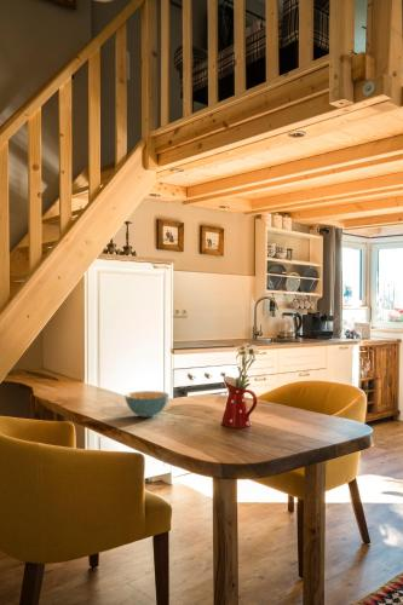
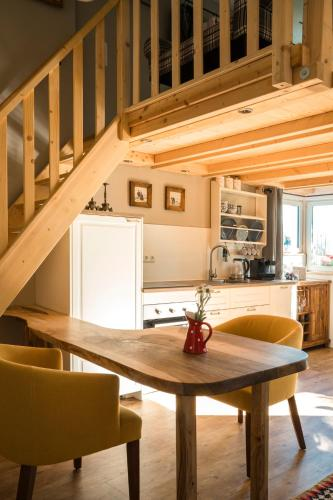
- cereal bowl (146, 405)
